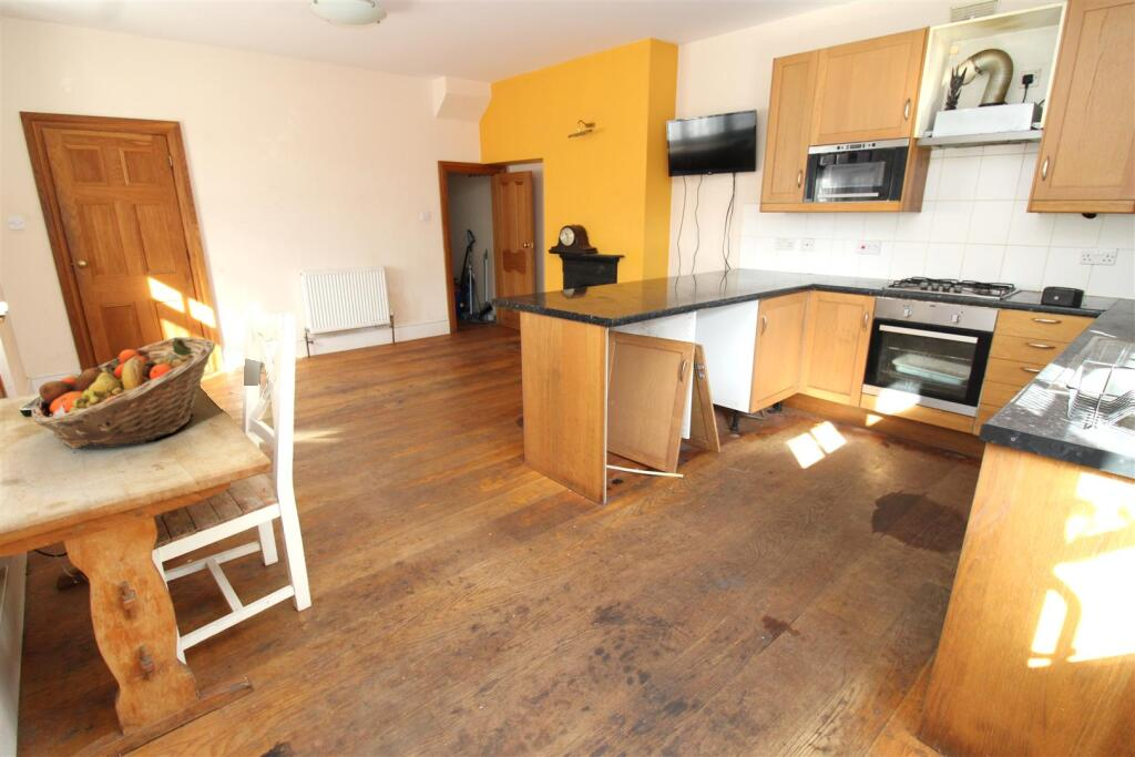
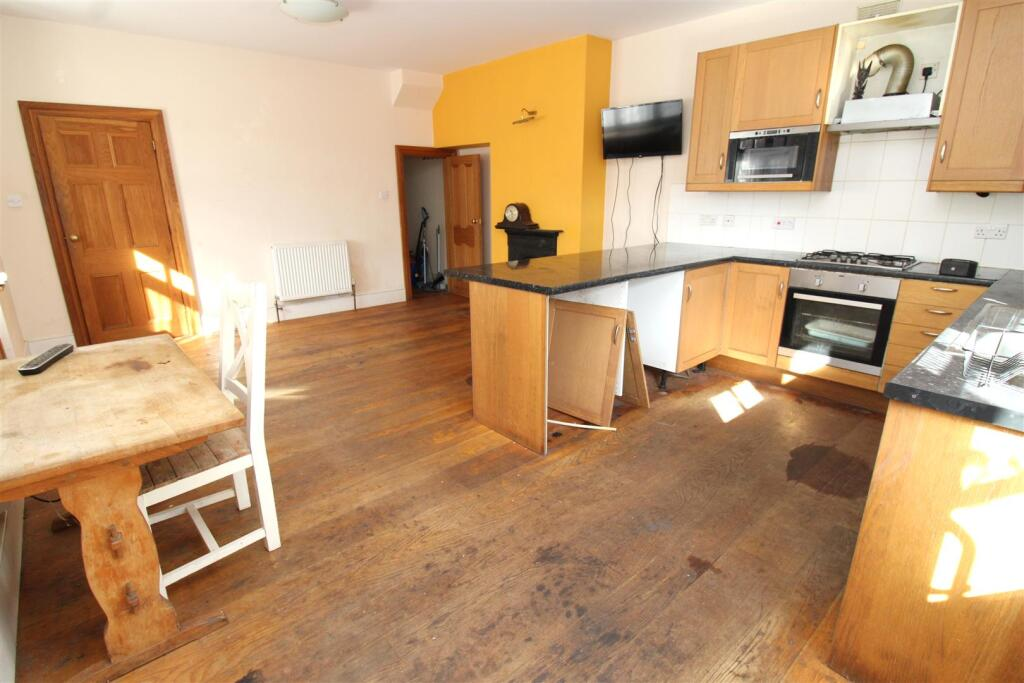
- fruit basket (131, 388)
